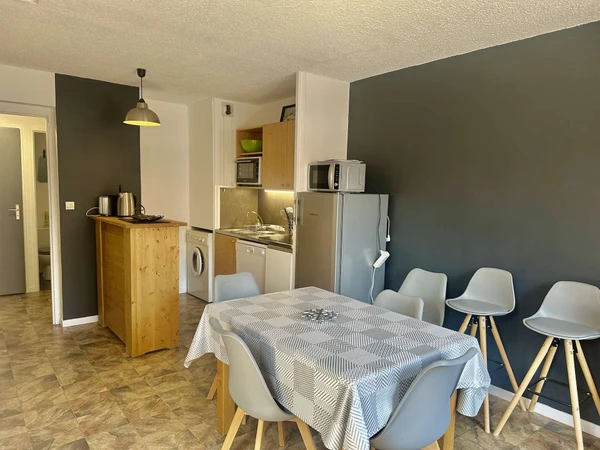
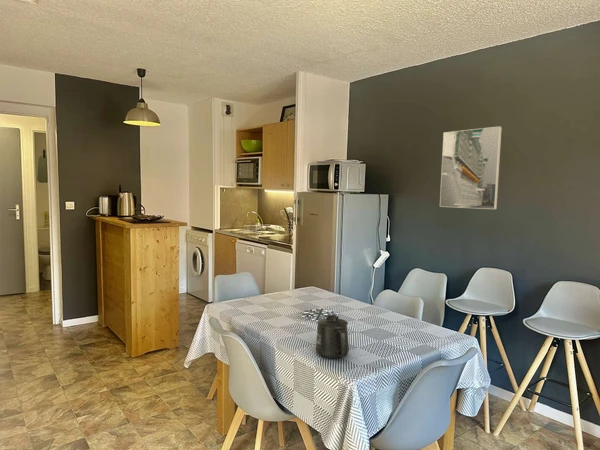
+ mug (336, 336)
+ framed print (468, 169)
